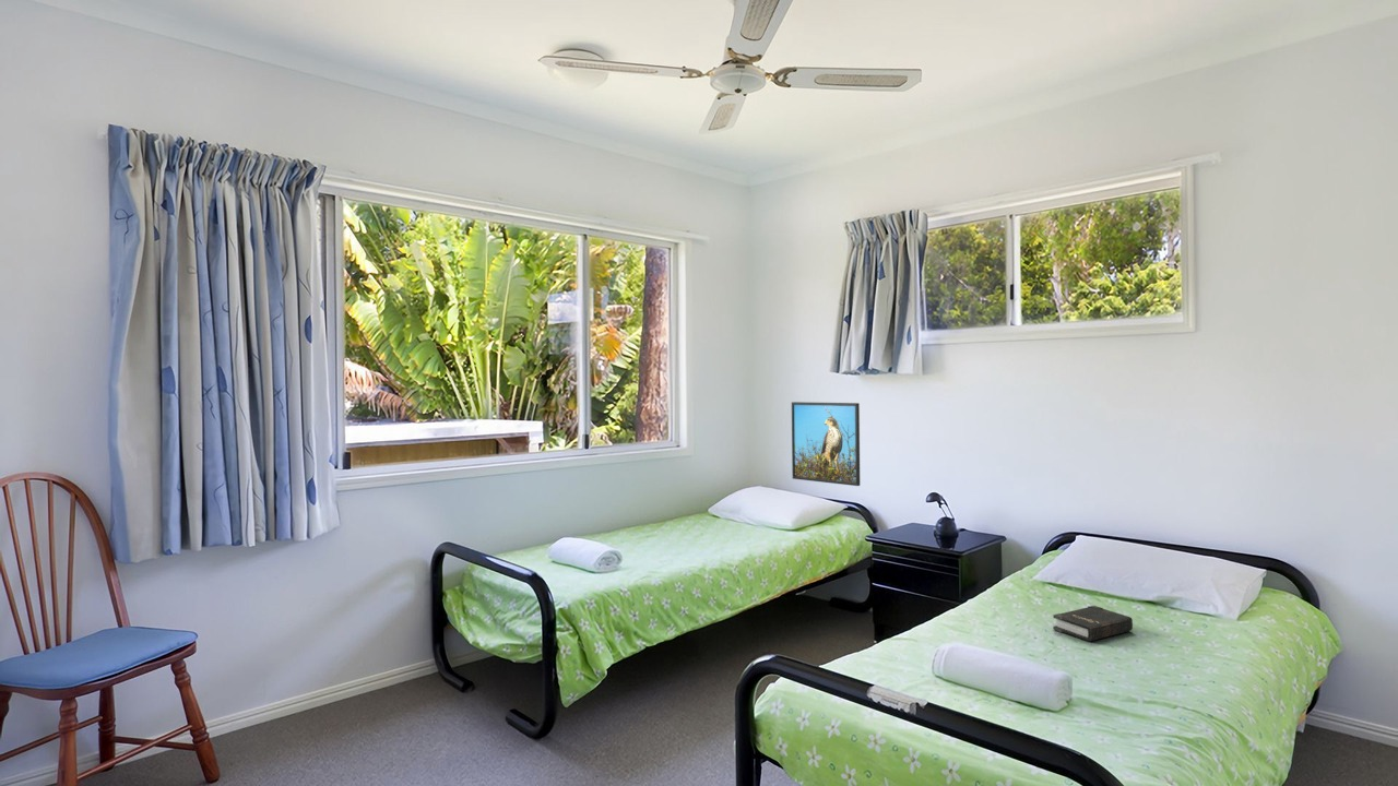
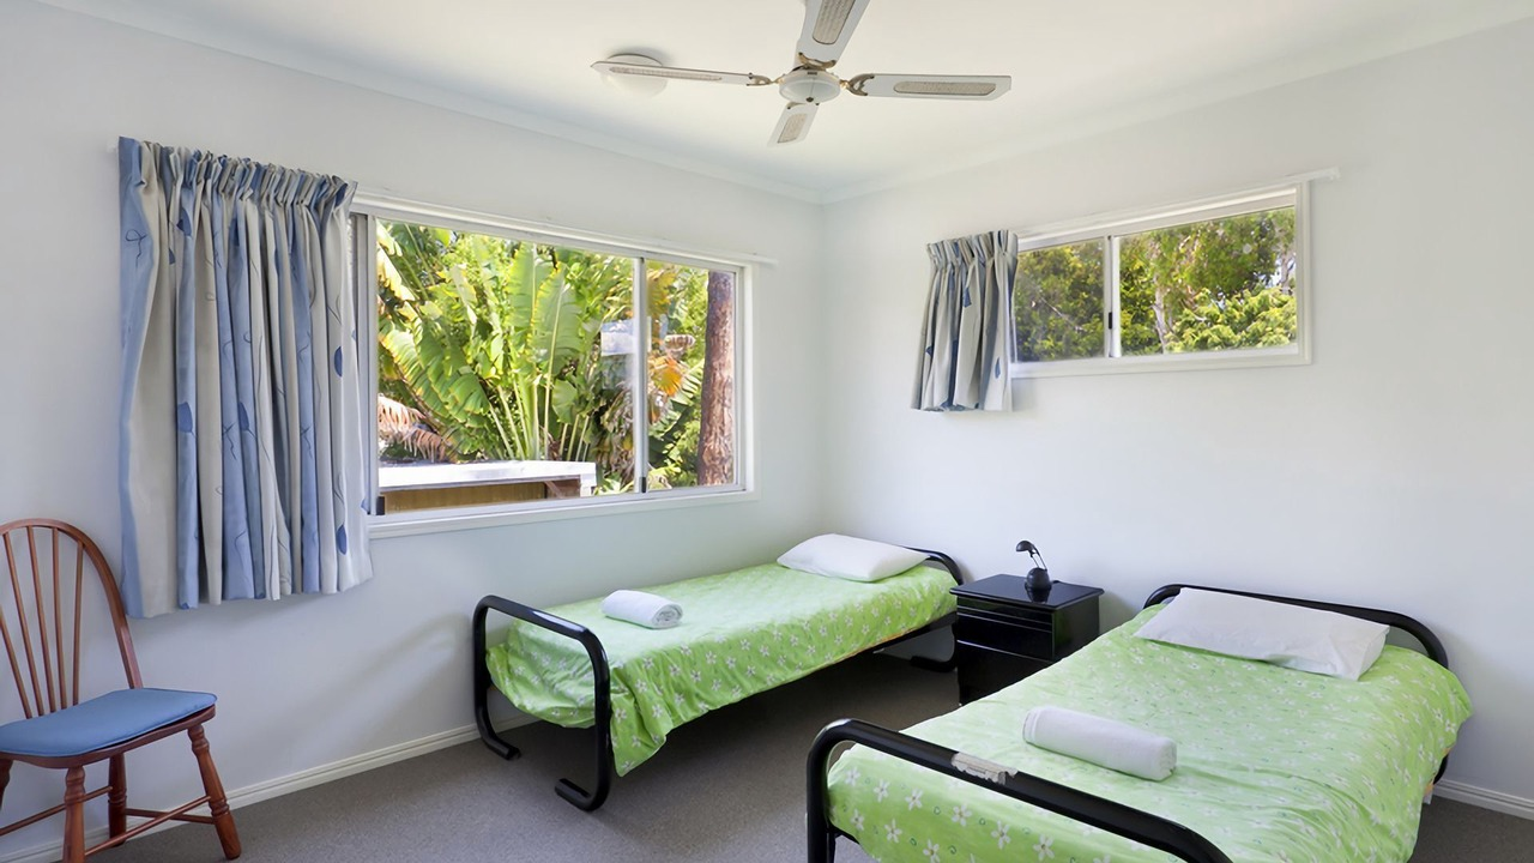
- hardback book (1092, 622)
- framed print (824, 442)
